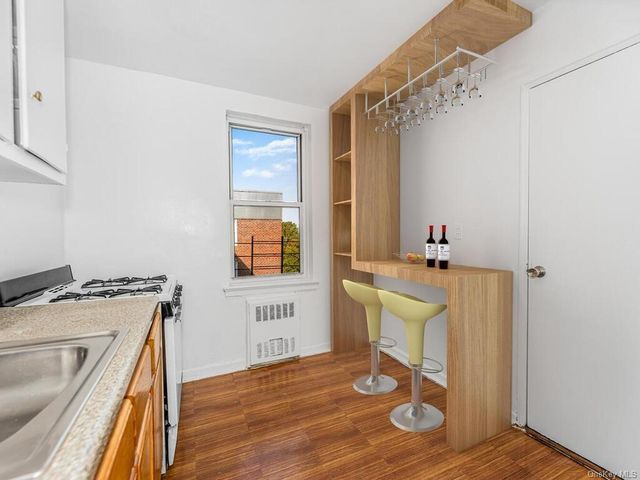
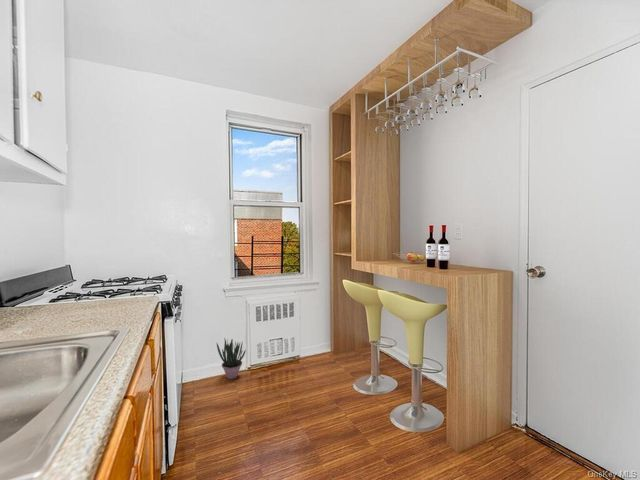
+ potted plant (231, 358)
